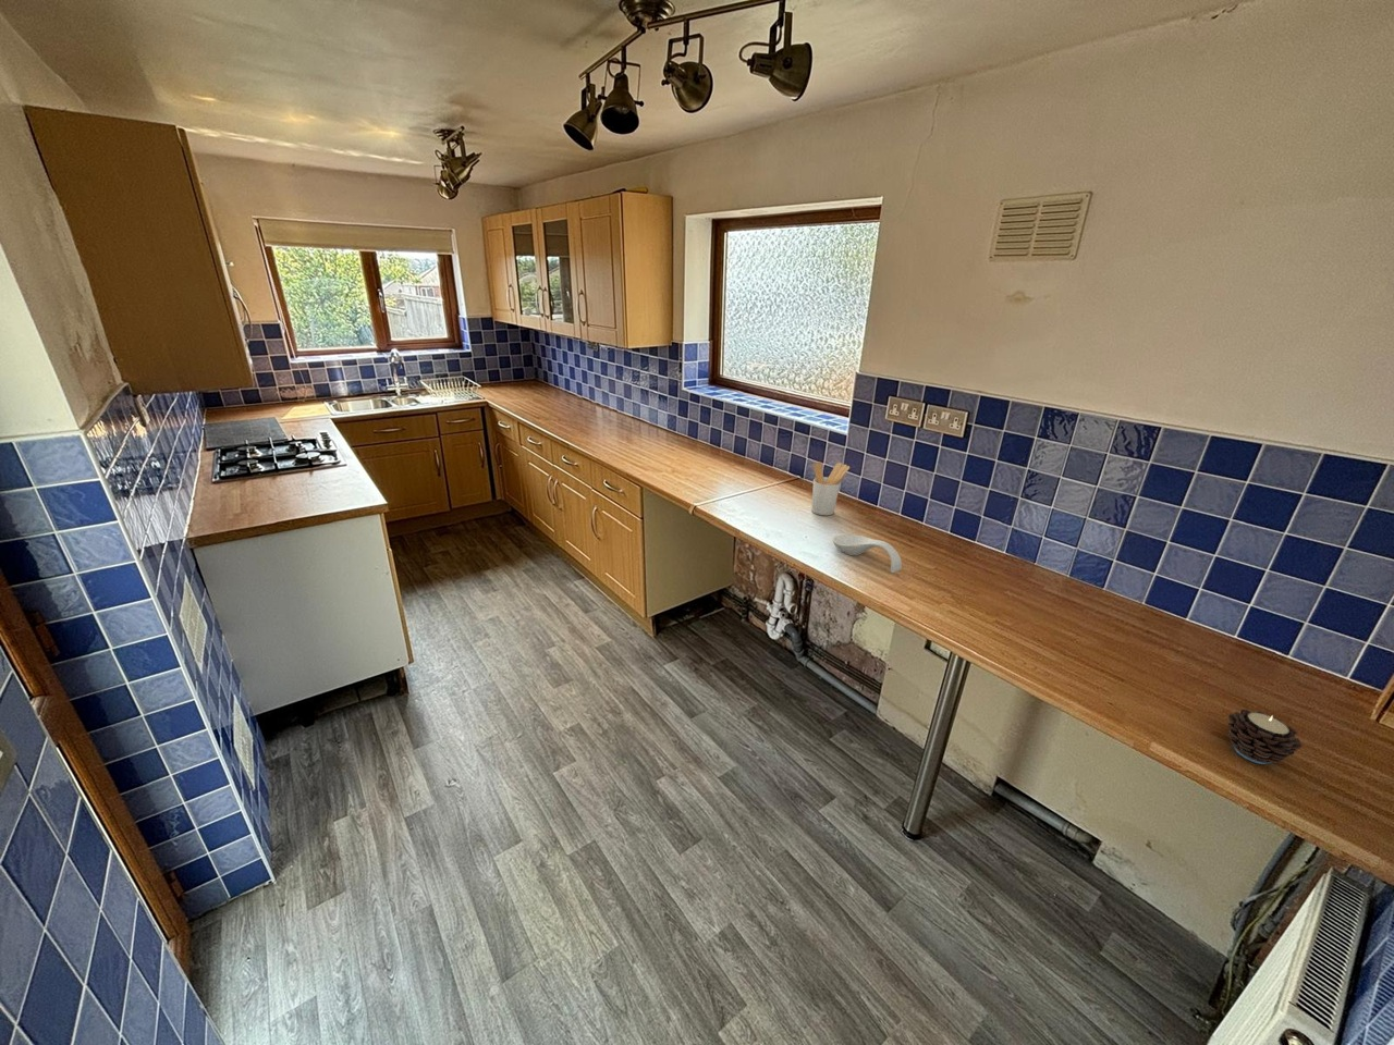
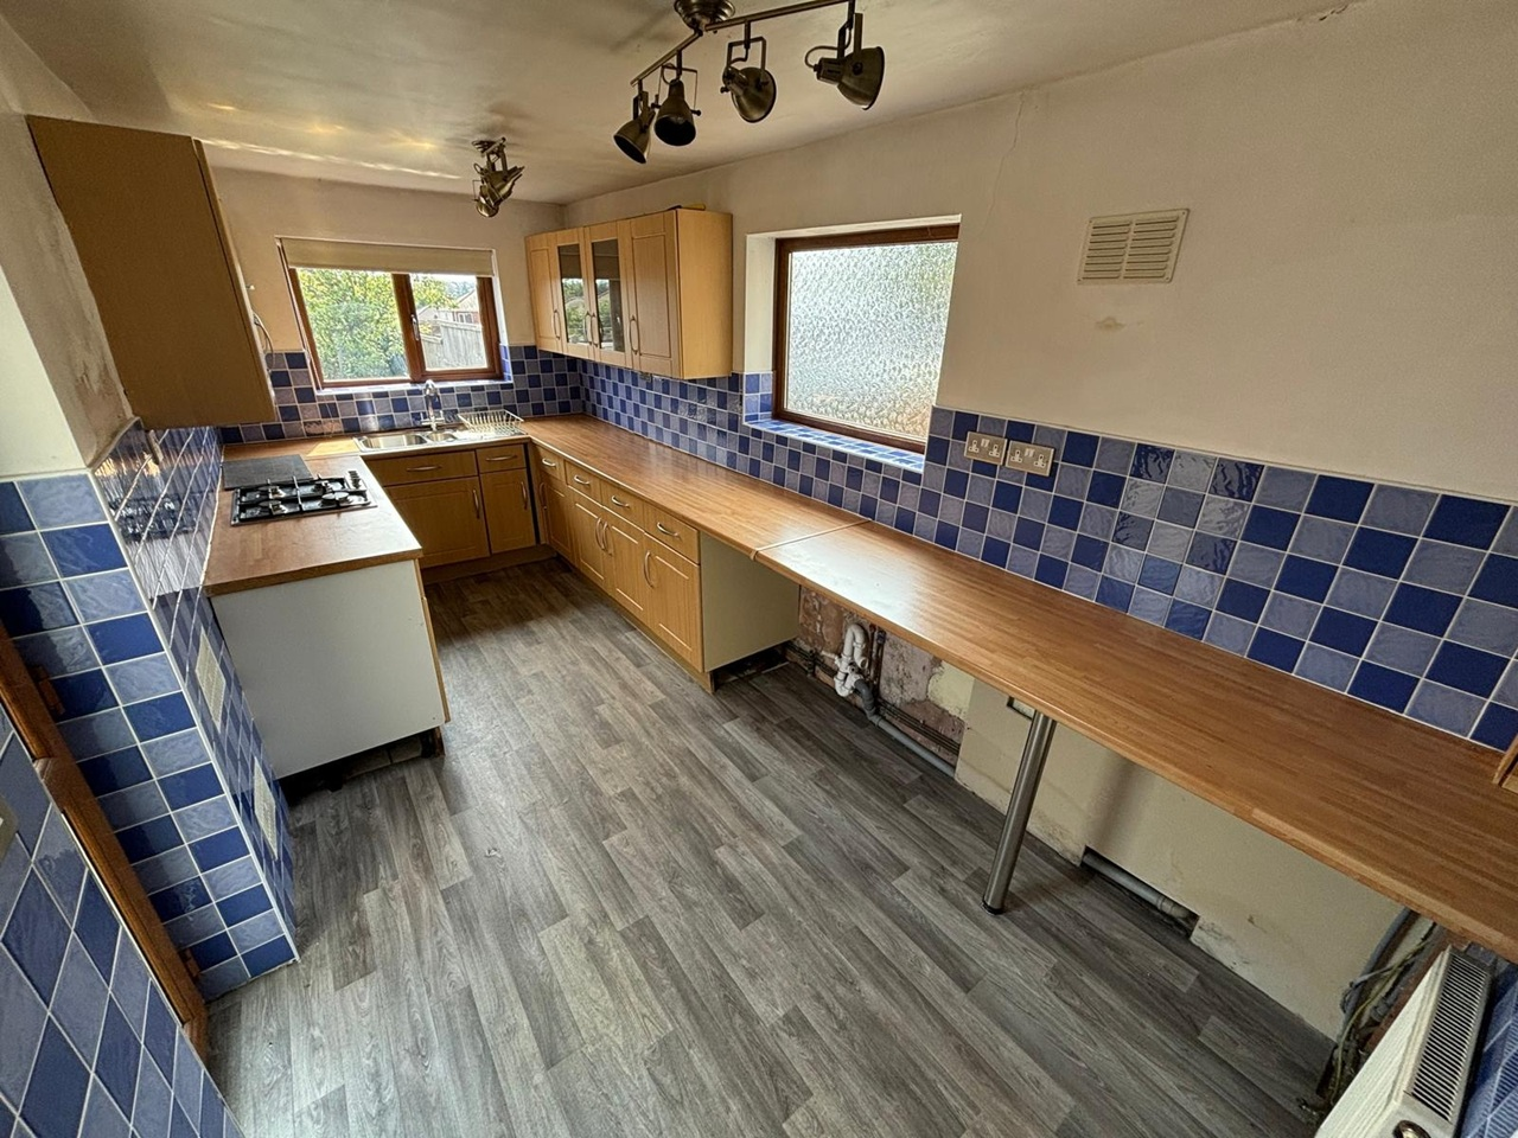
- utensil holder (830, 486)
- spoon rest (867, 548)
- candle (1261, 734)
